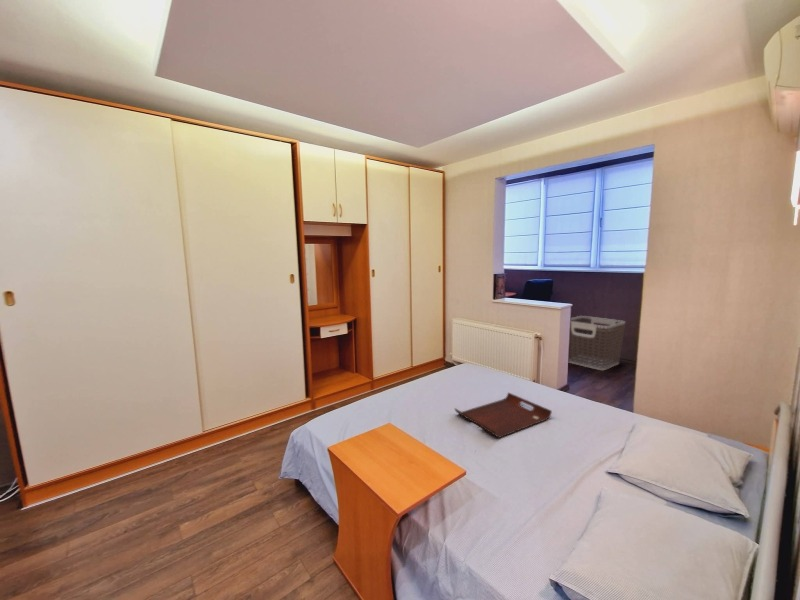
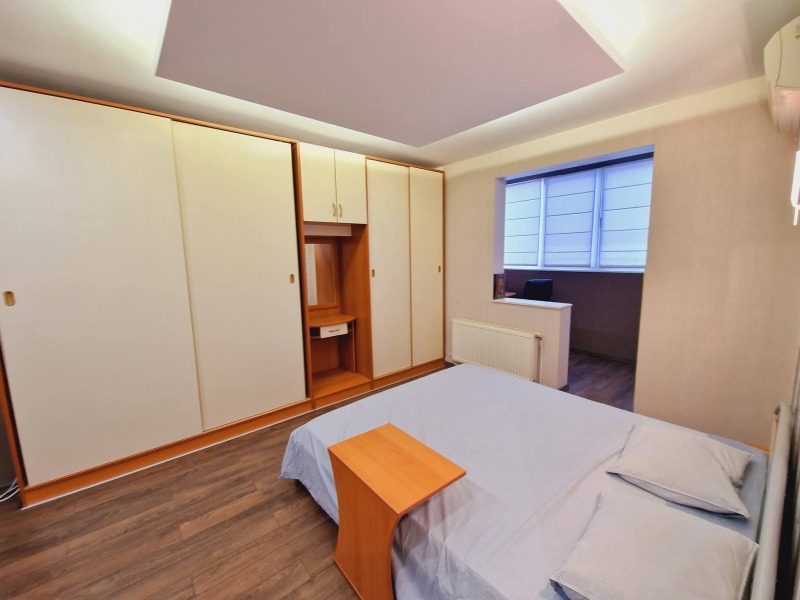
- serving tray (502, 412)
- clothes hamper (592, 341)
